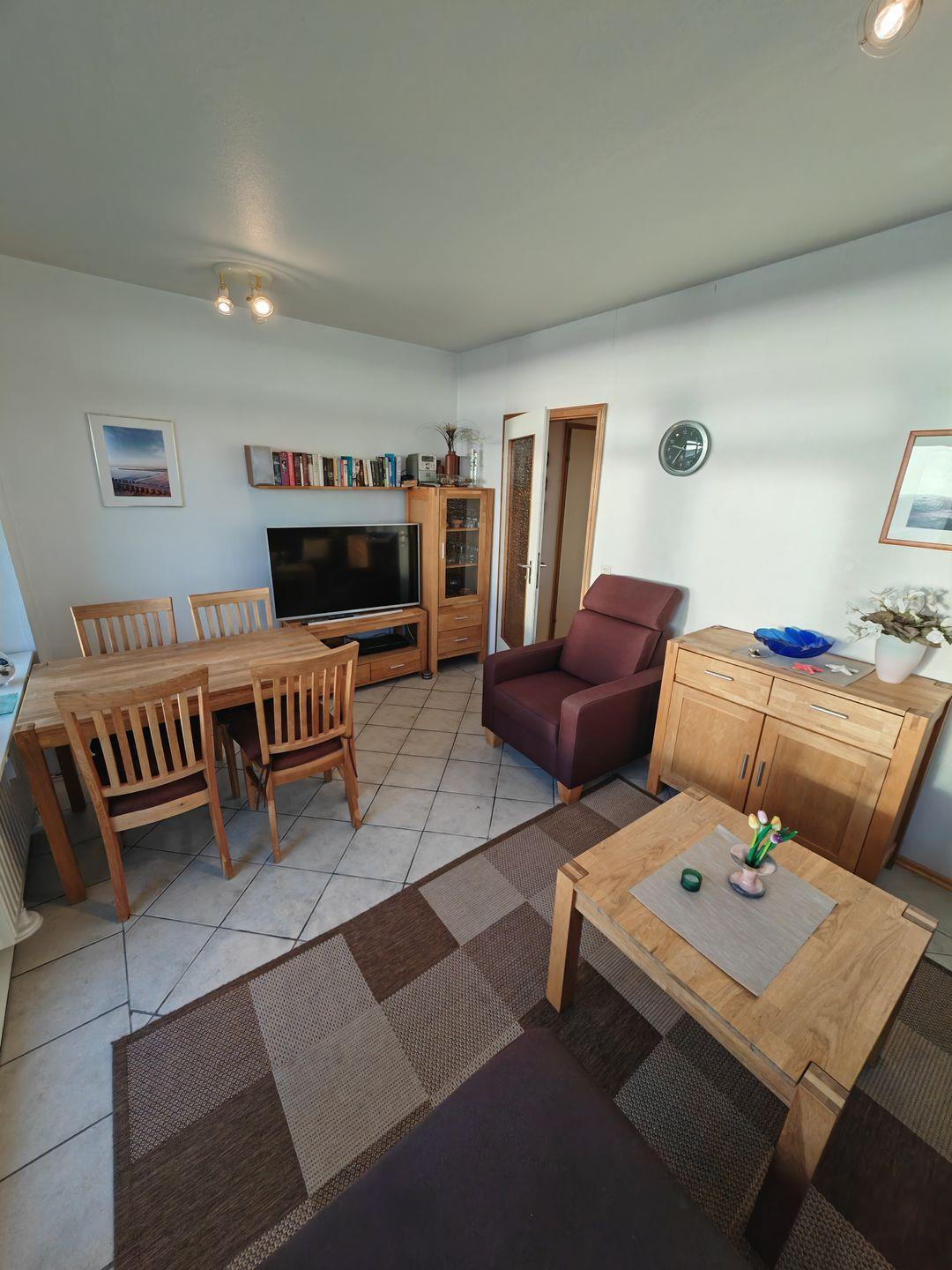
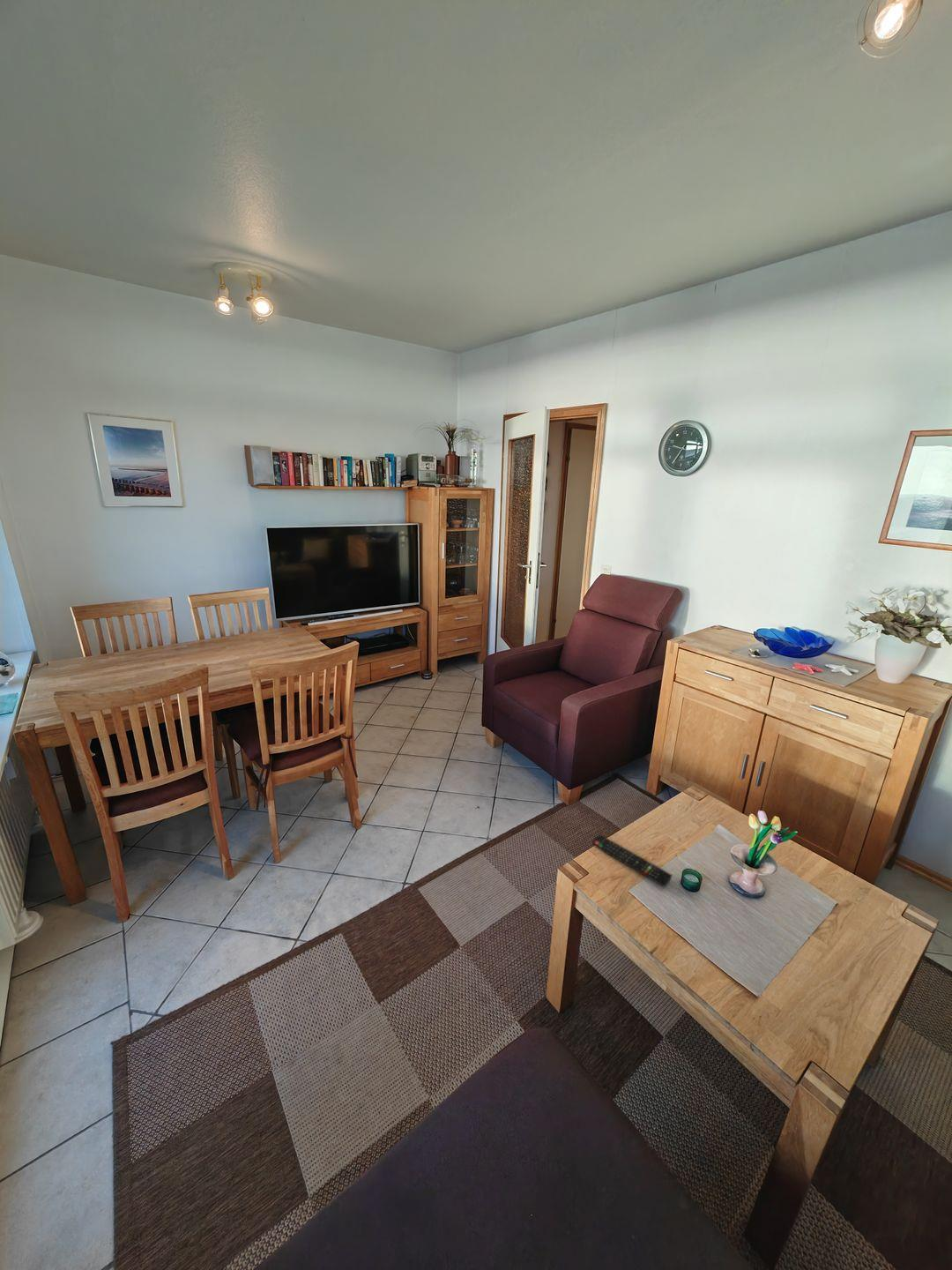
+ remote control (628, 859)
